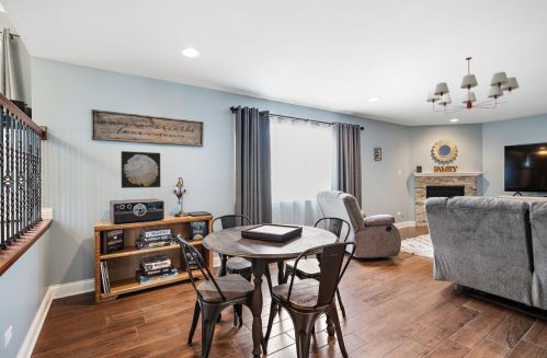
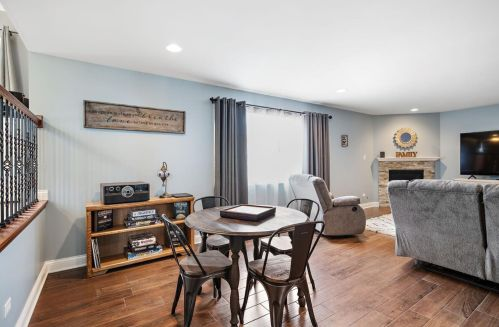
- chandelier (468, 83)
- wall art (141, 170)
